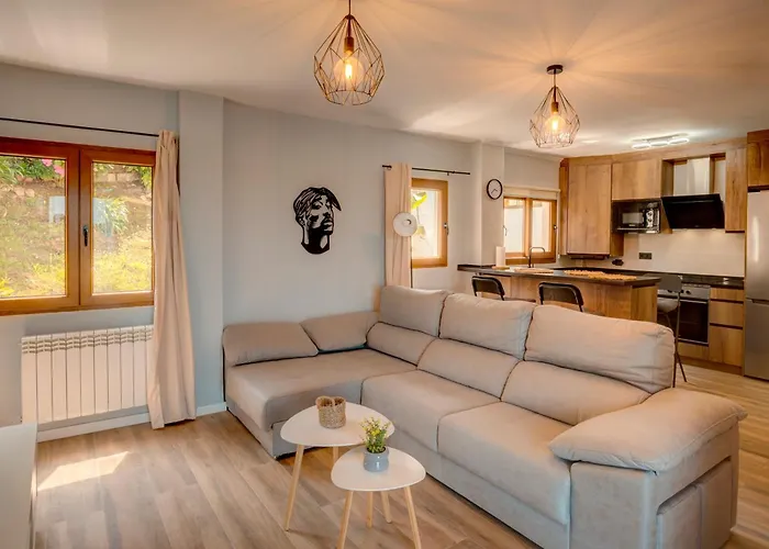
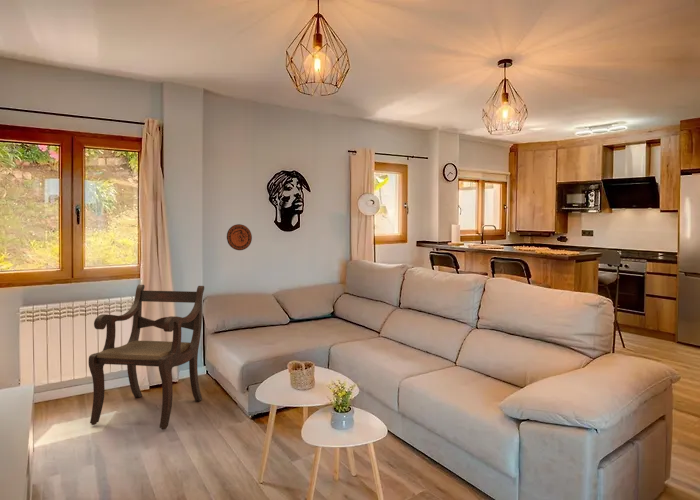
+ armchair (151, 350)
+ decorative plate (239, 237)
